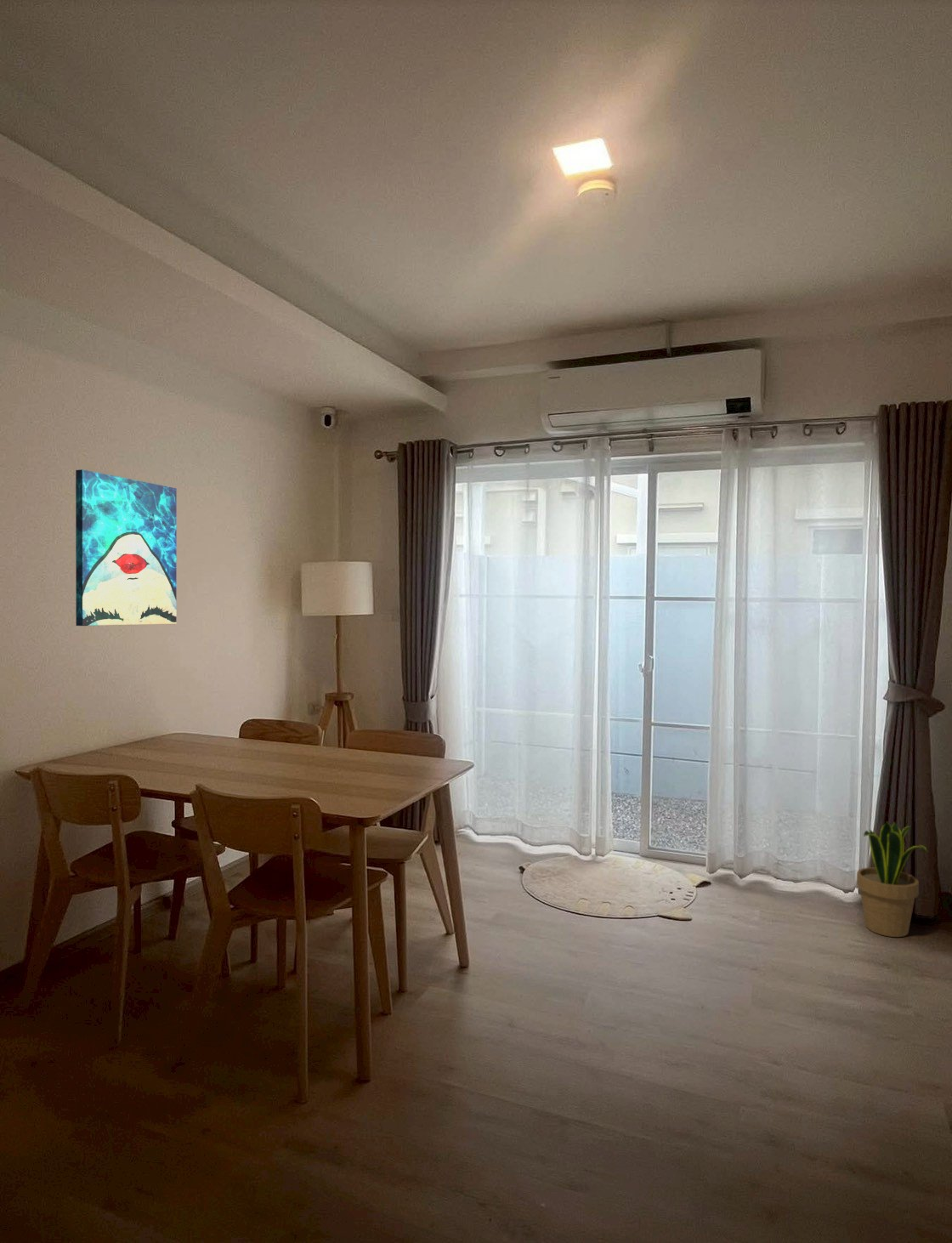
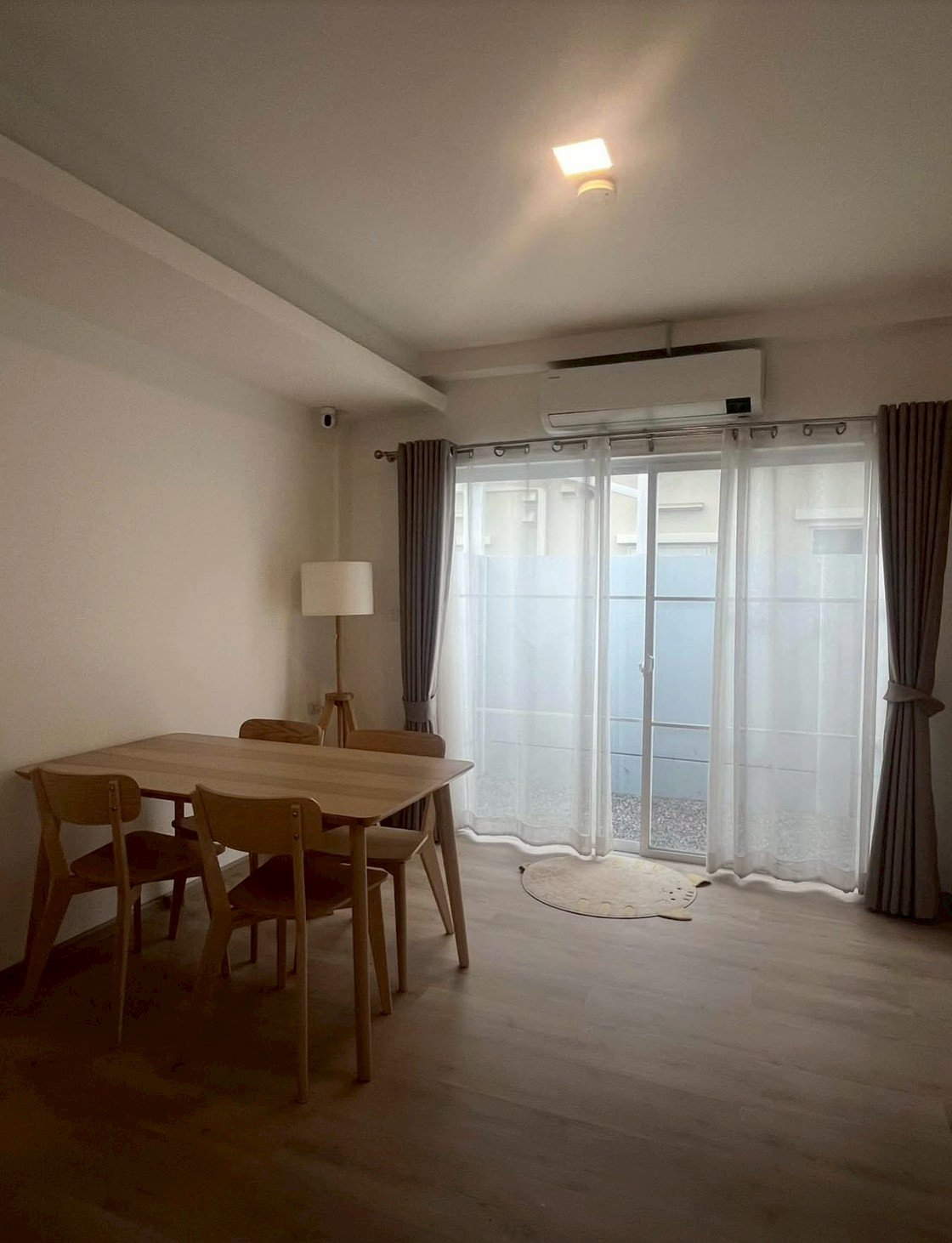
- potted plant (891, 876)
- wall art (129, 552)
